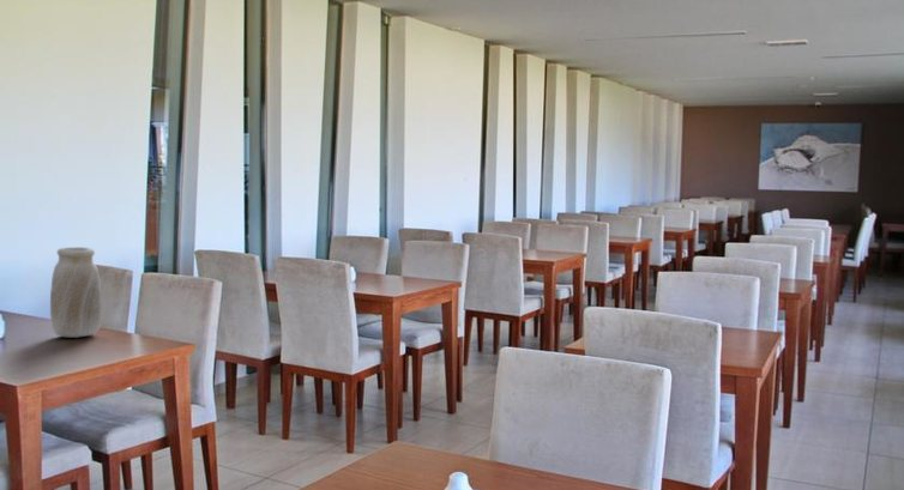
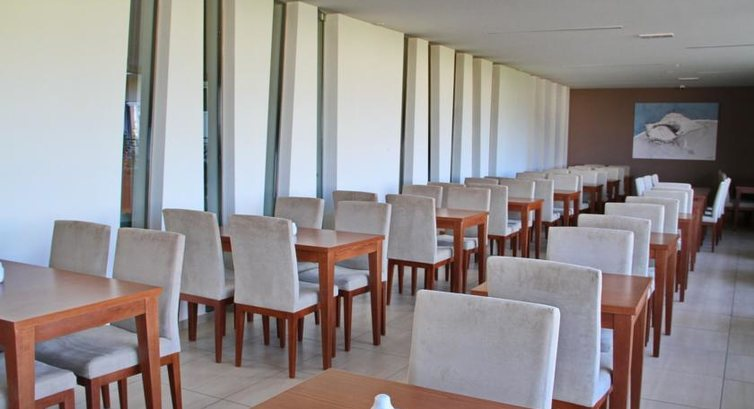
- vase (76, 291)
